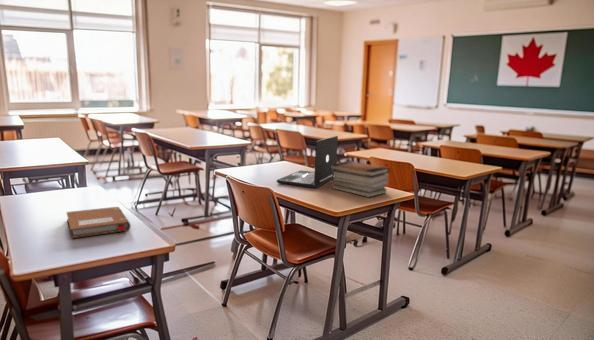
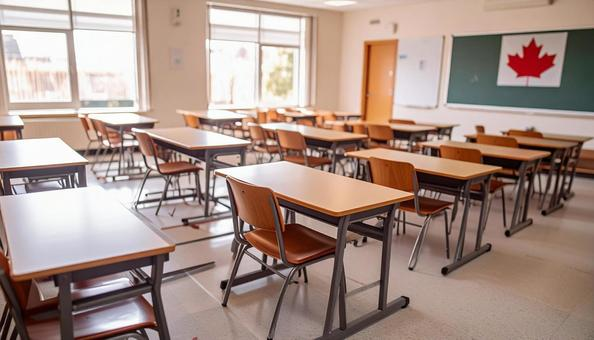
- book stack (359, 178)
- notebook (98, 221)
- laptop (315, 158)
